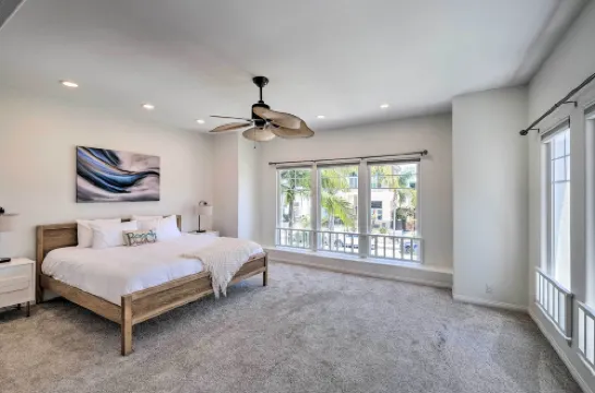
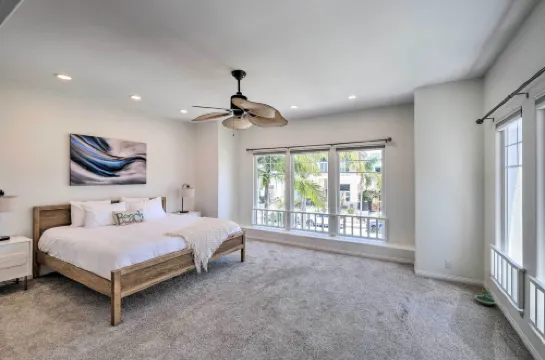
+ terrarium (484, 289)
